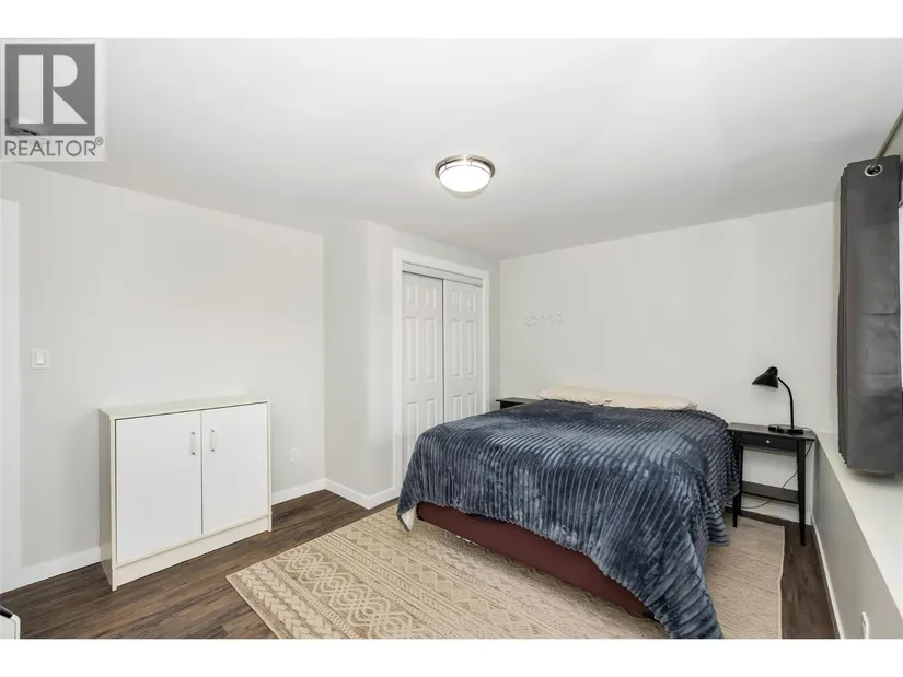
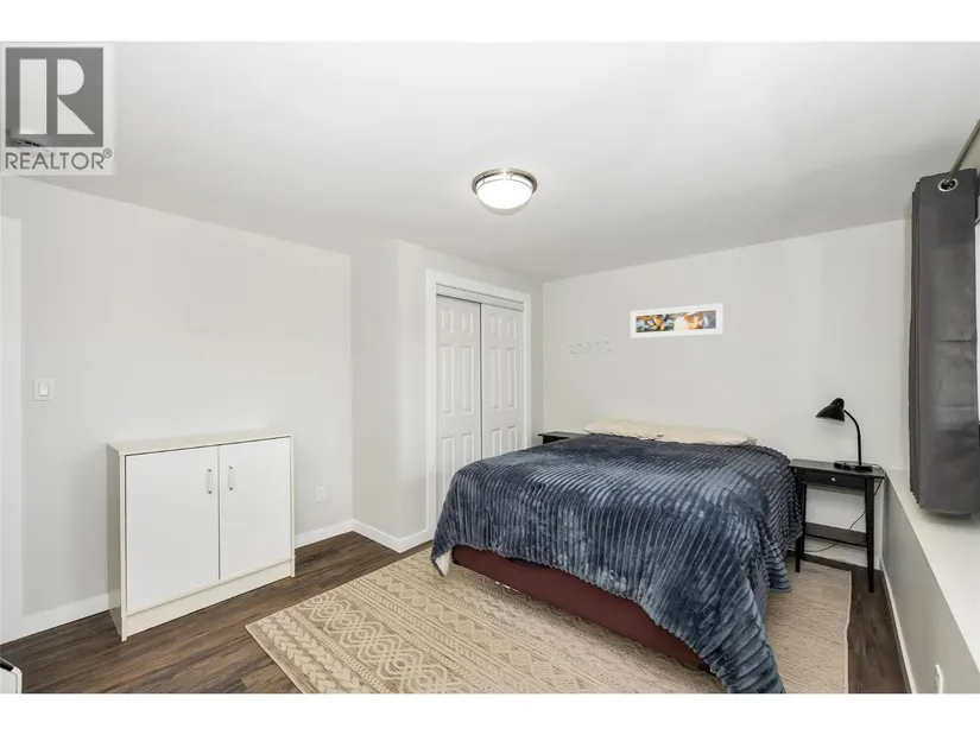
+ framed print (674, 322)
